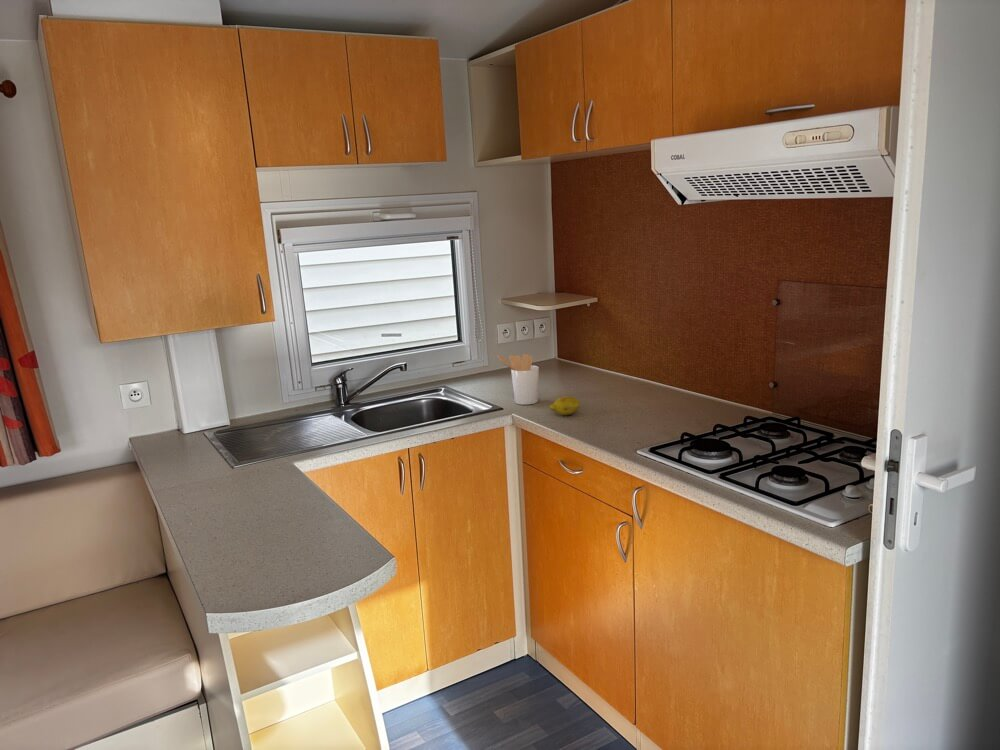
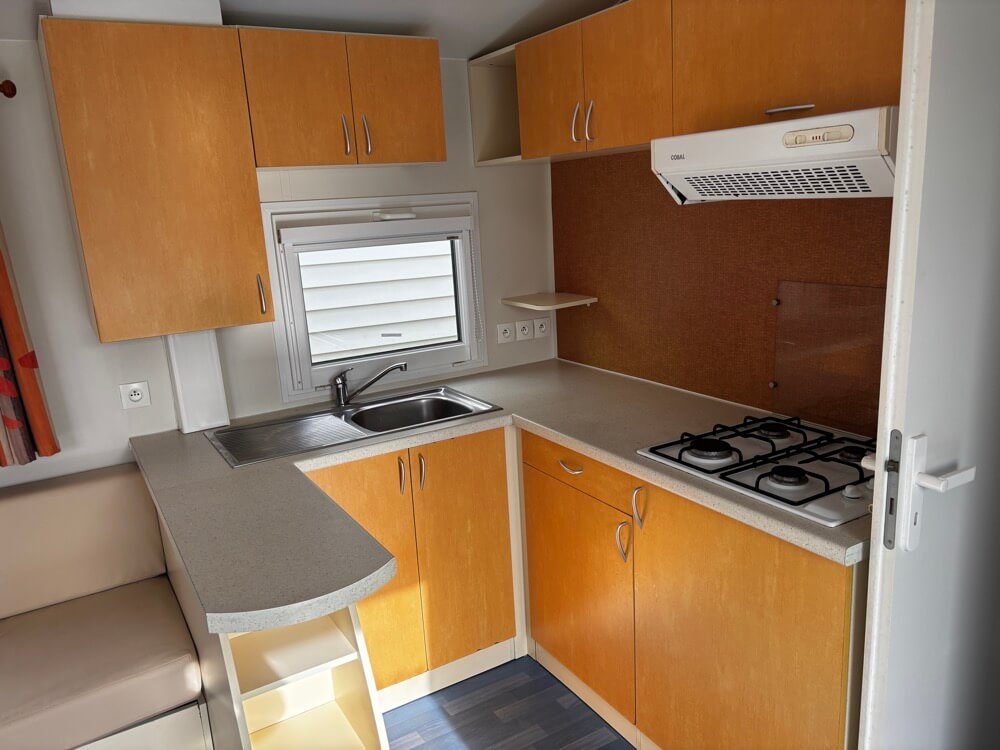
- fruit (565, 405)
- utensil holder (518, 377)
